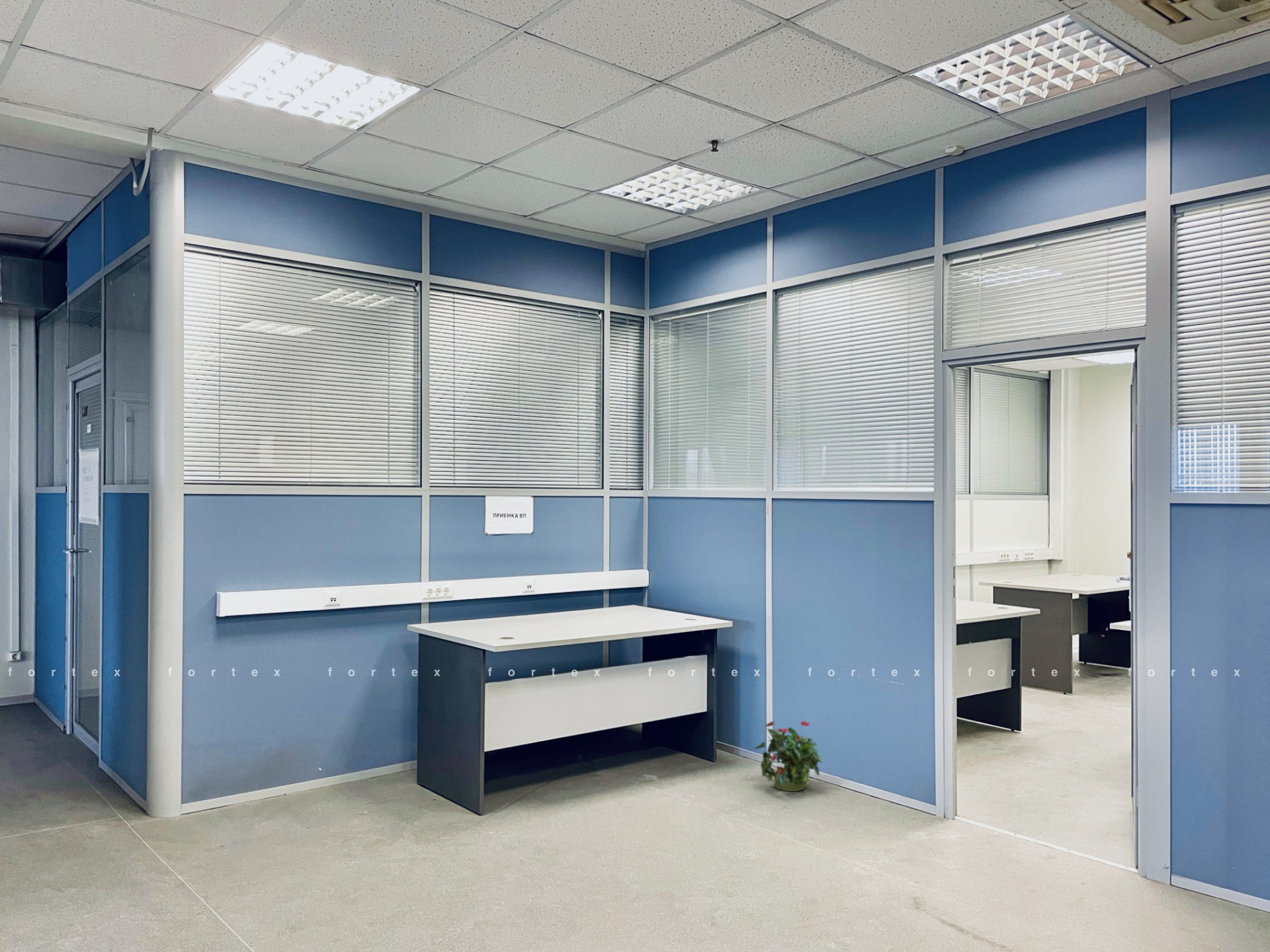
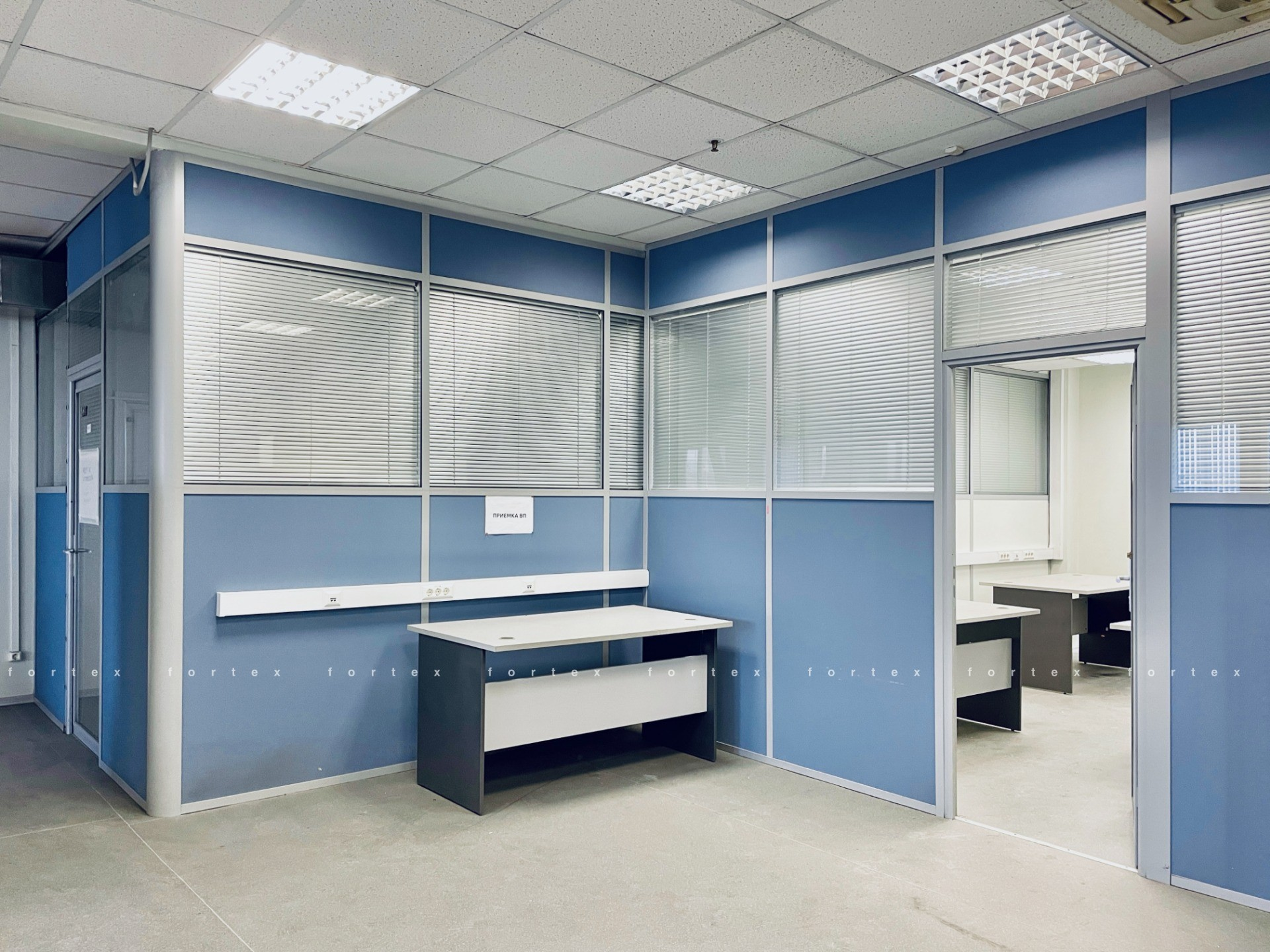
- potted plant (792, 756)
